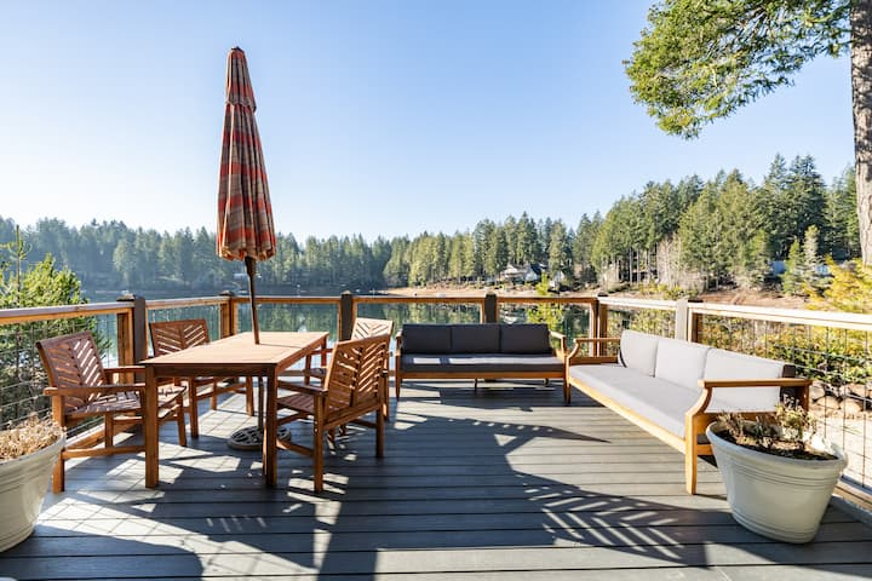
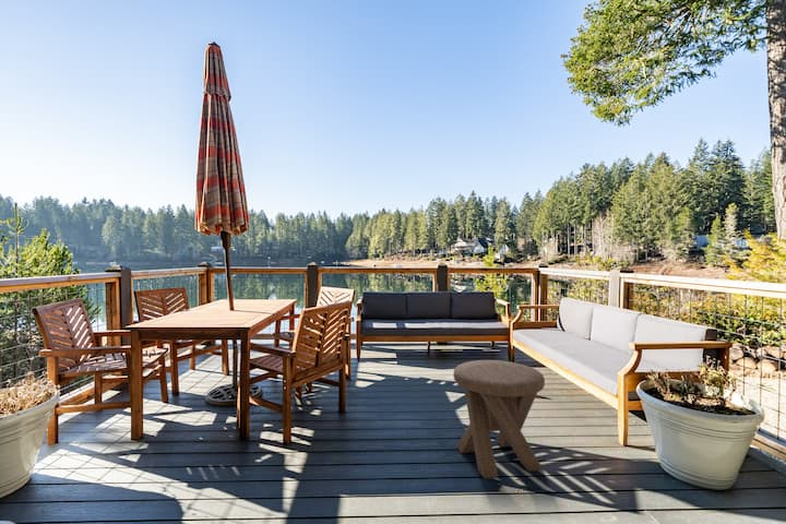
+ music stool (497, 415)
